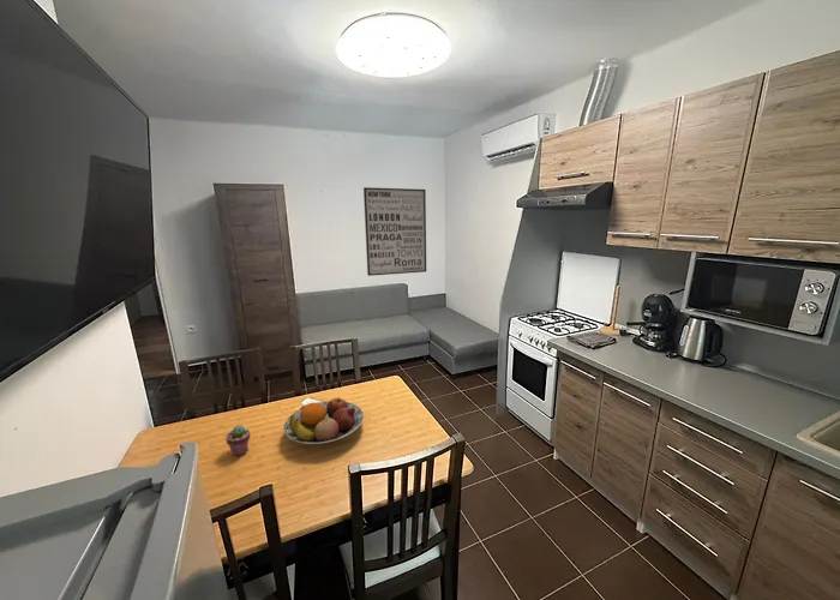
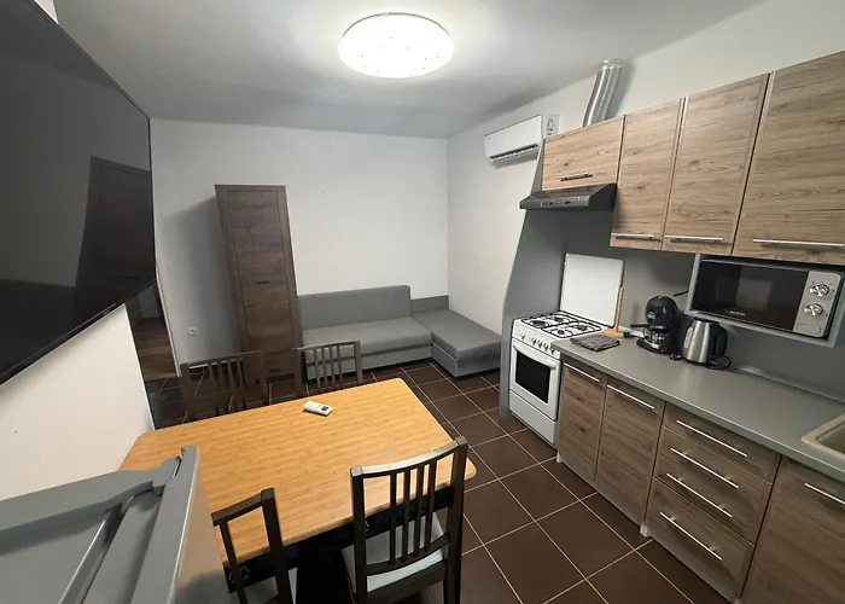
- potted succulent (238, 439)
- wall art (396, 232)
- fruit bowl (324, 416)
